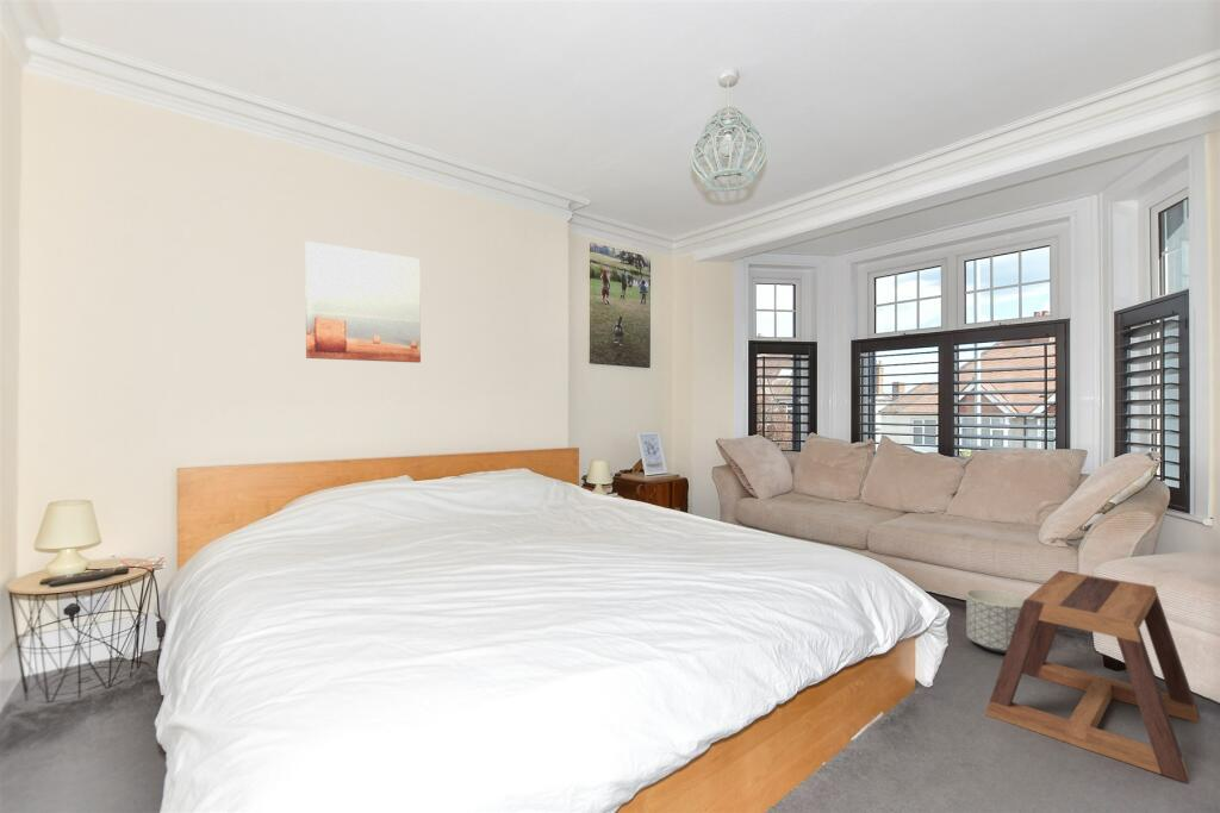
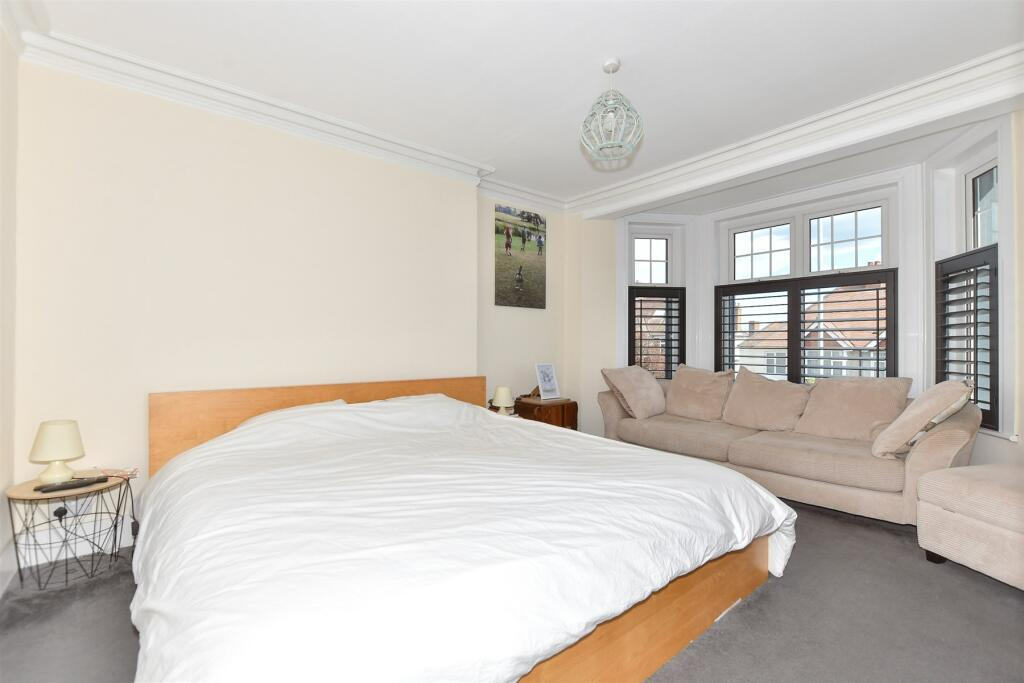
- stool (1089, 673)
- wall art (366, 305)
- planter (997, 623)
